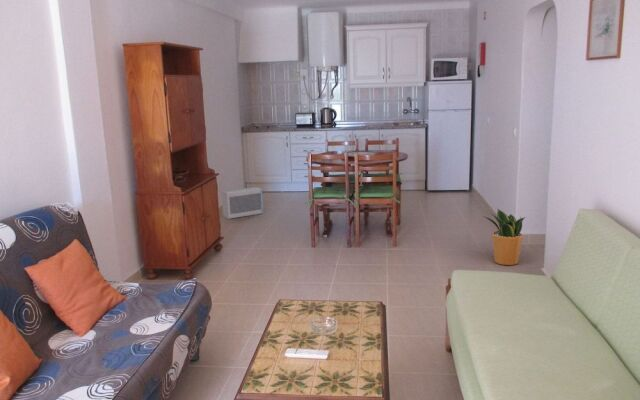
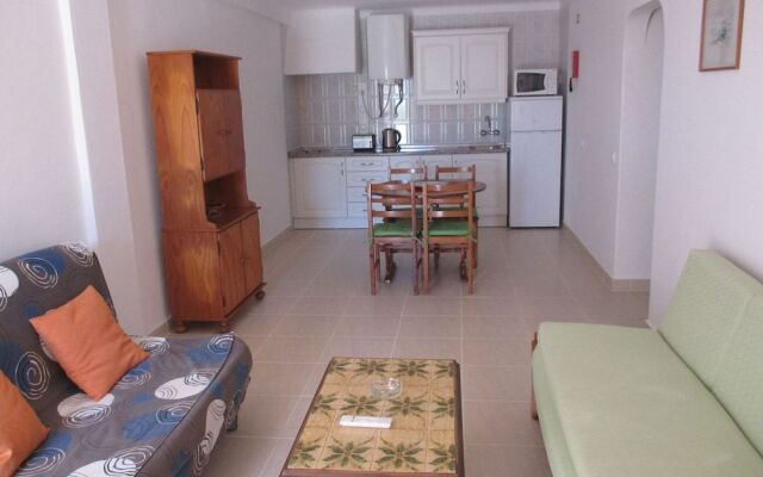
- potted plant (504, 238)
- air purifier (242, 202)
